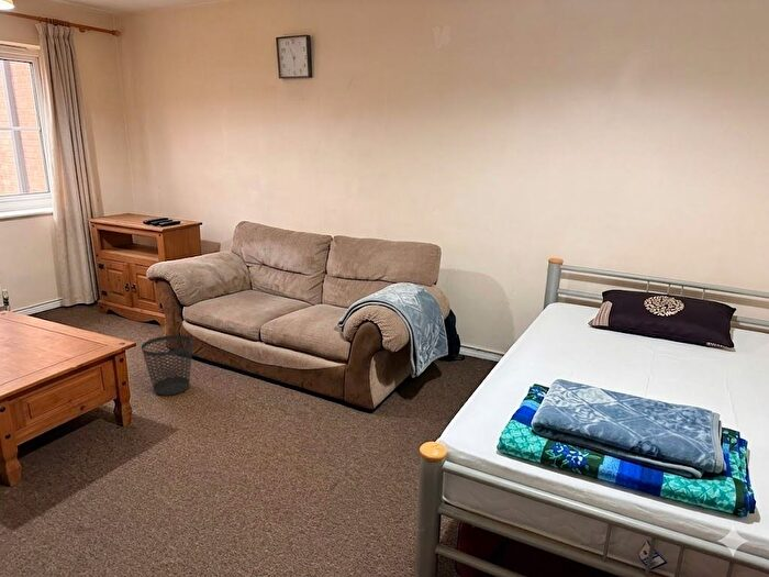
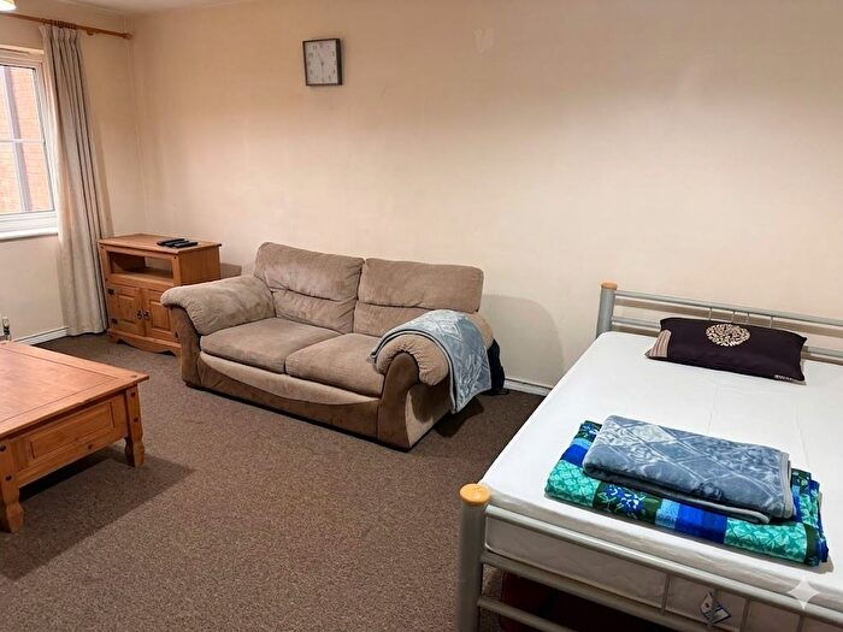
- wastebasket (169, 366)
